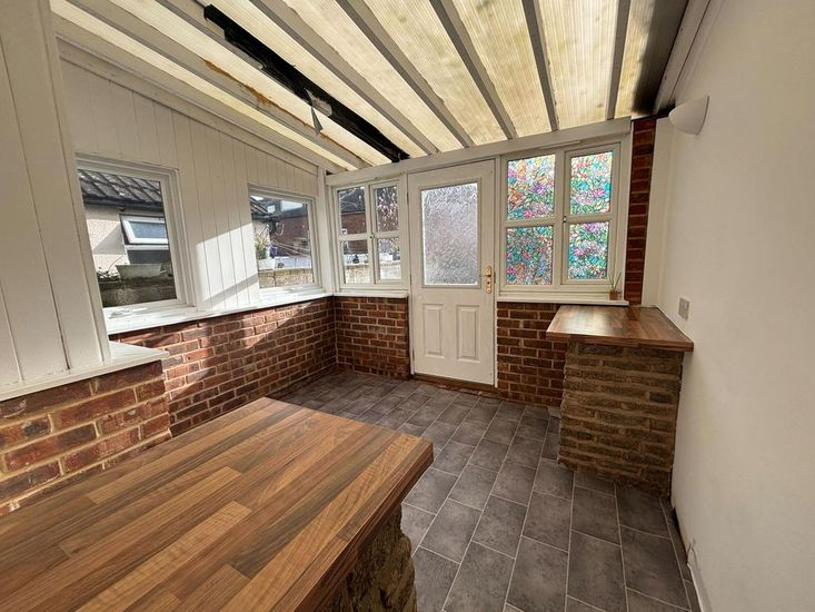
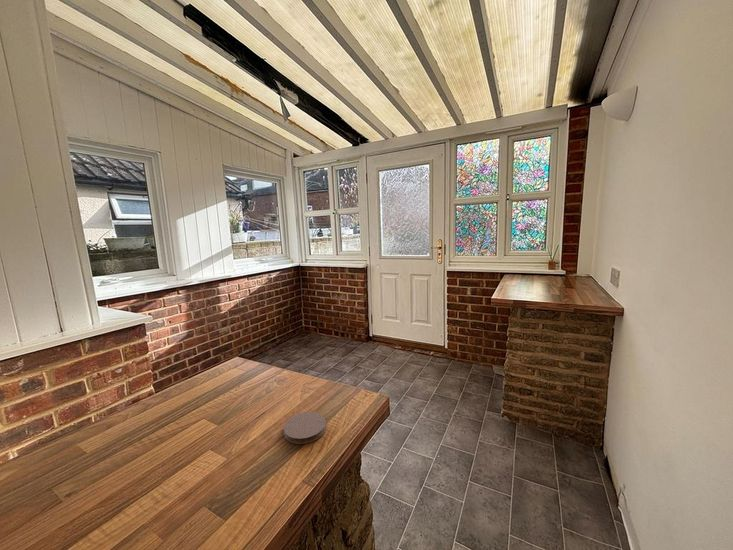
+ coaster (305, 426)
